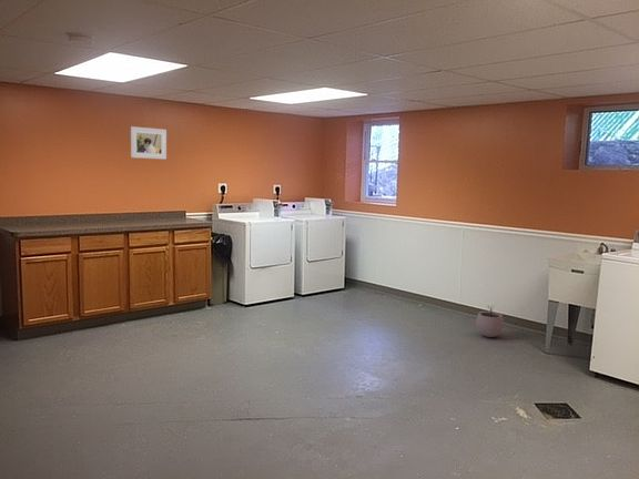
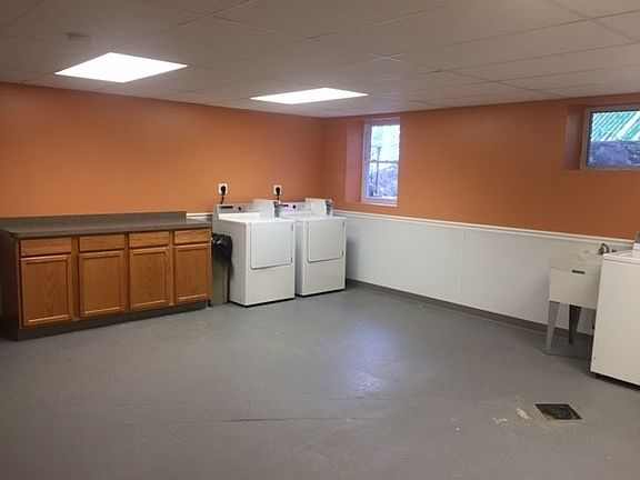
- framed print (149, 143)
- plant pot (489, 319)
